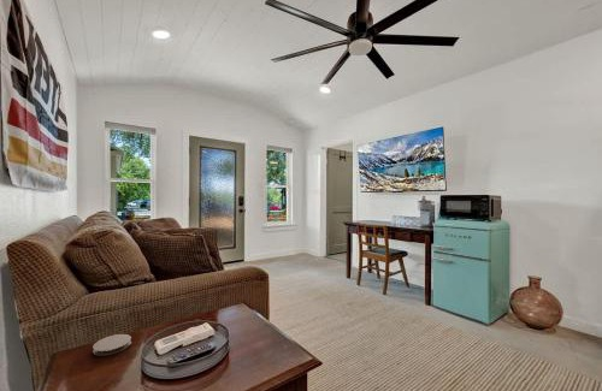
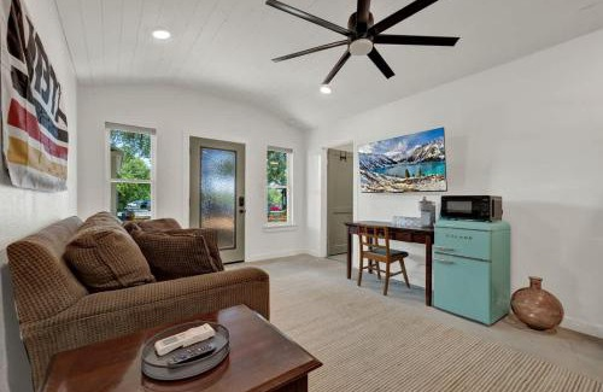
- coaster (112, 344)
